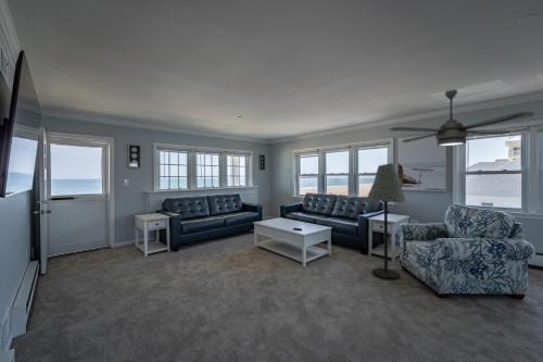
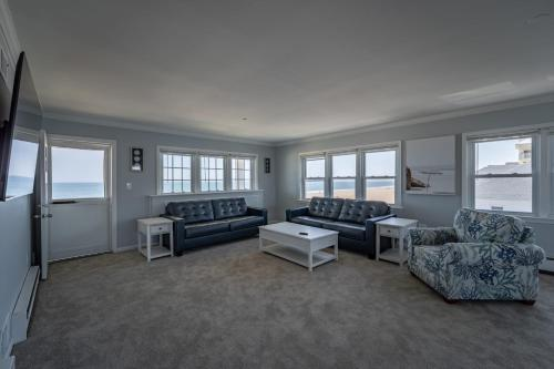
- ceiling fan (451, 117)
- floor lamp (386, 219)
